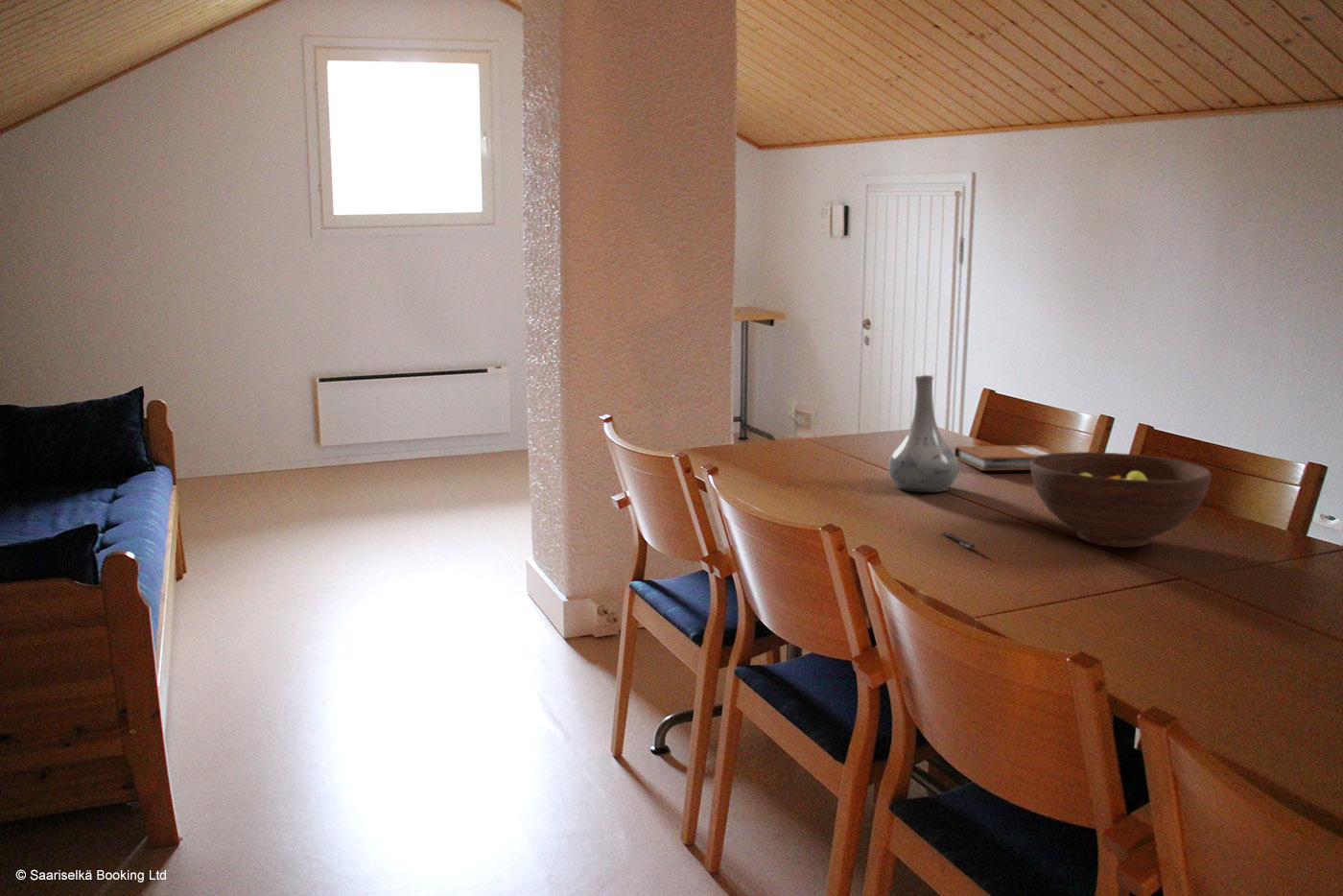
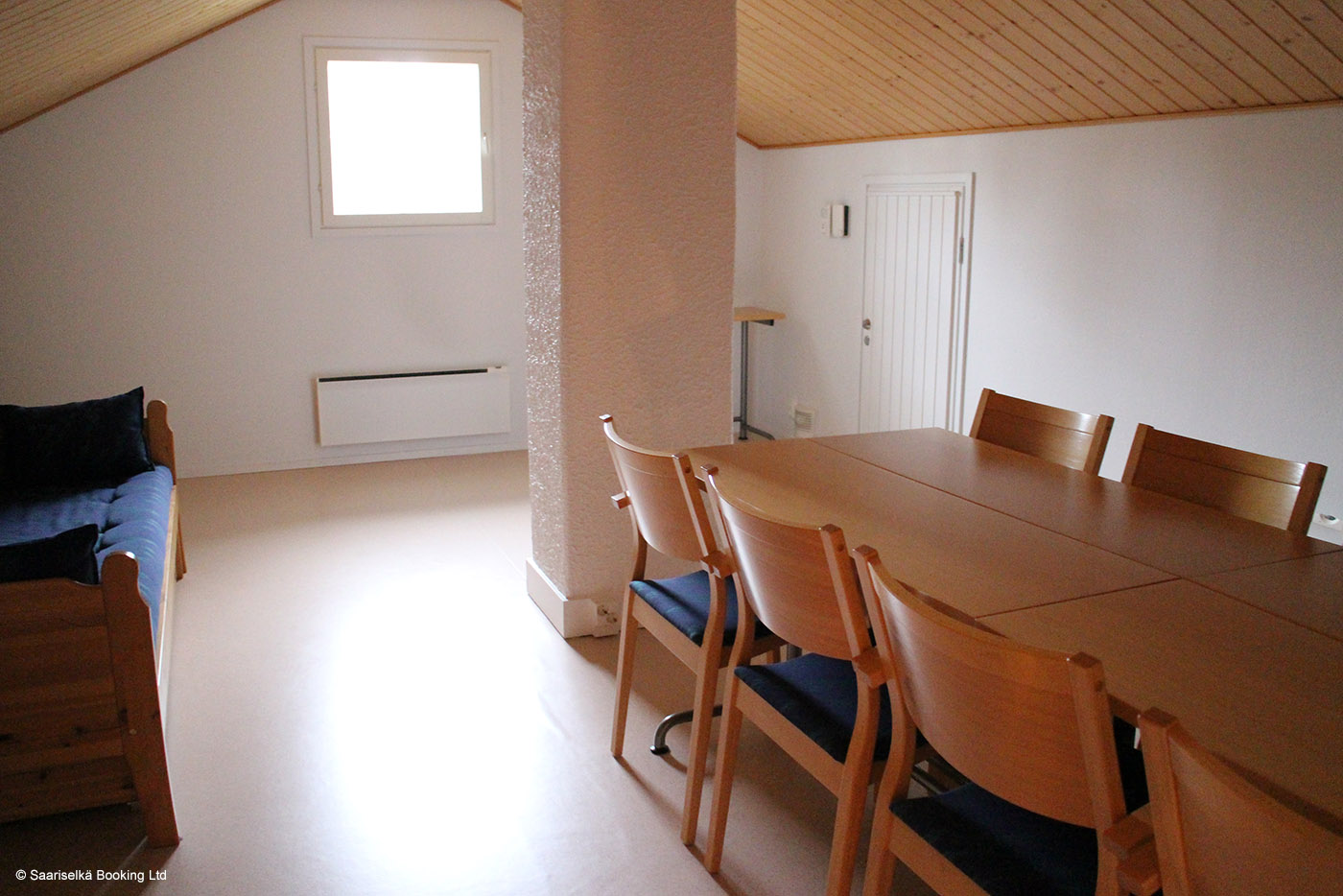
- notebook (1012, 457)
- vase (925, 432)
- fruit bowl (1116, 504)
- pen (956, 538)
